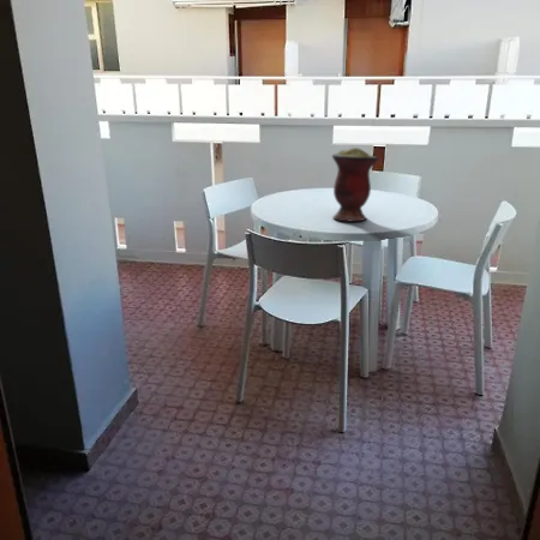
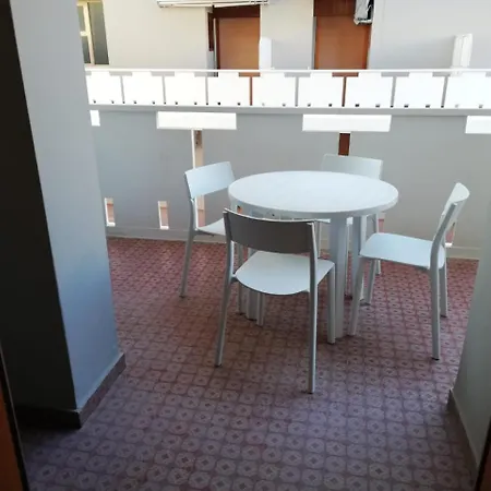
- vase (353, 182)
